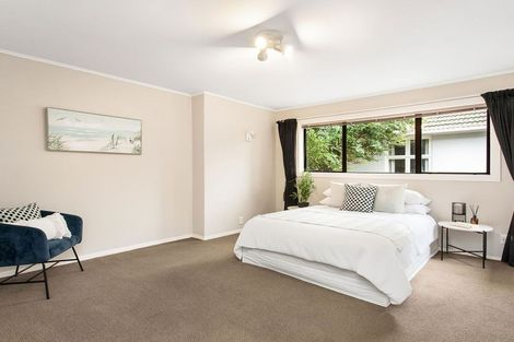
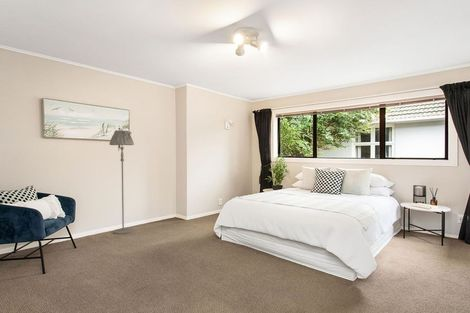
+ floor lamp (122, 181)
